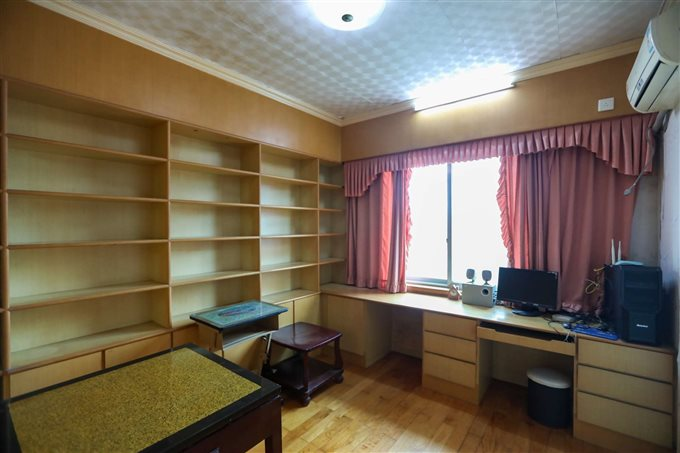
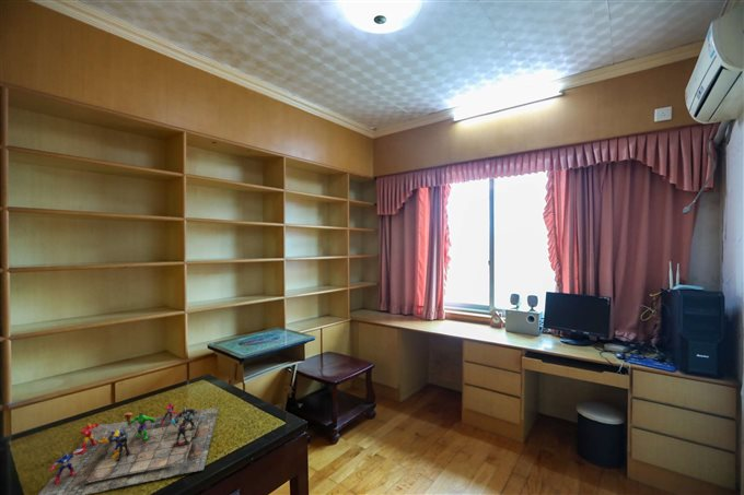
+ board game (144, 429)
